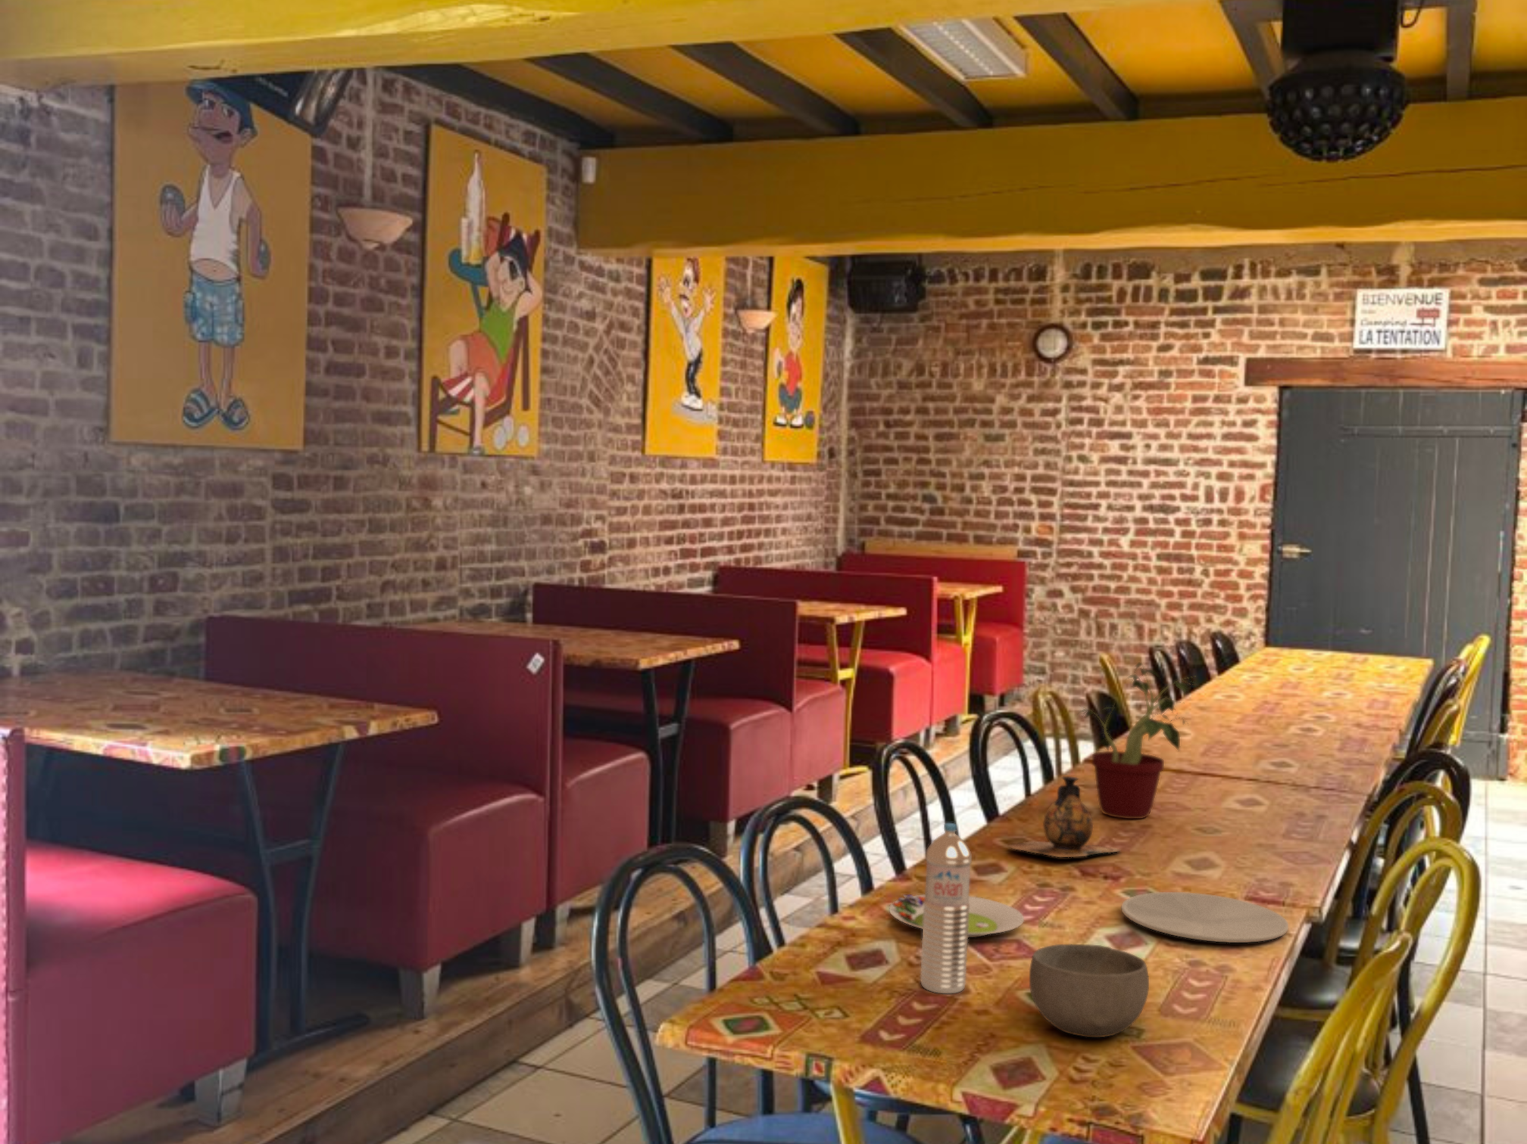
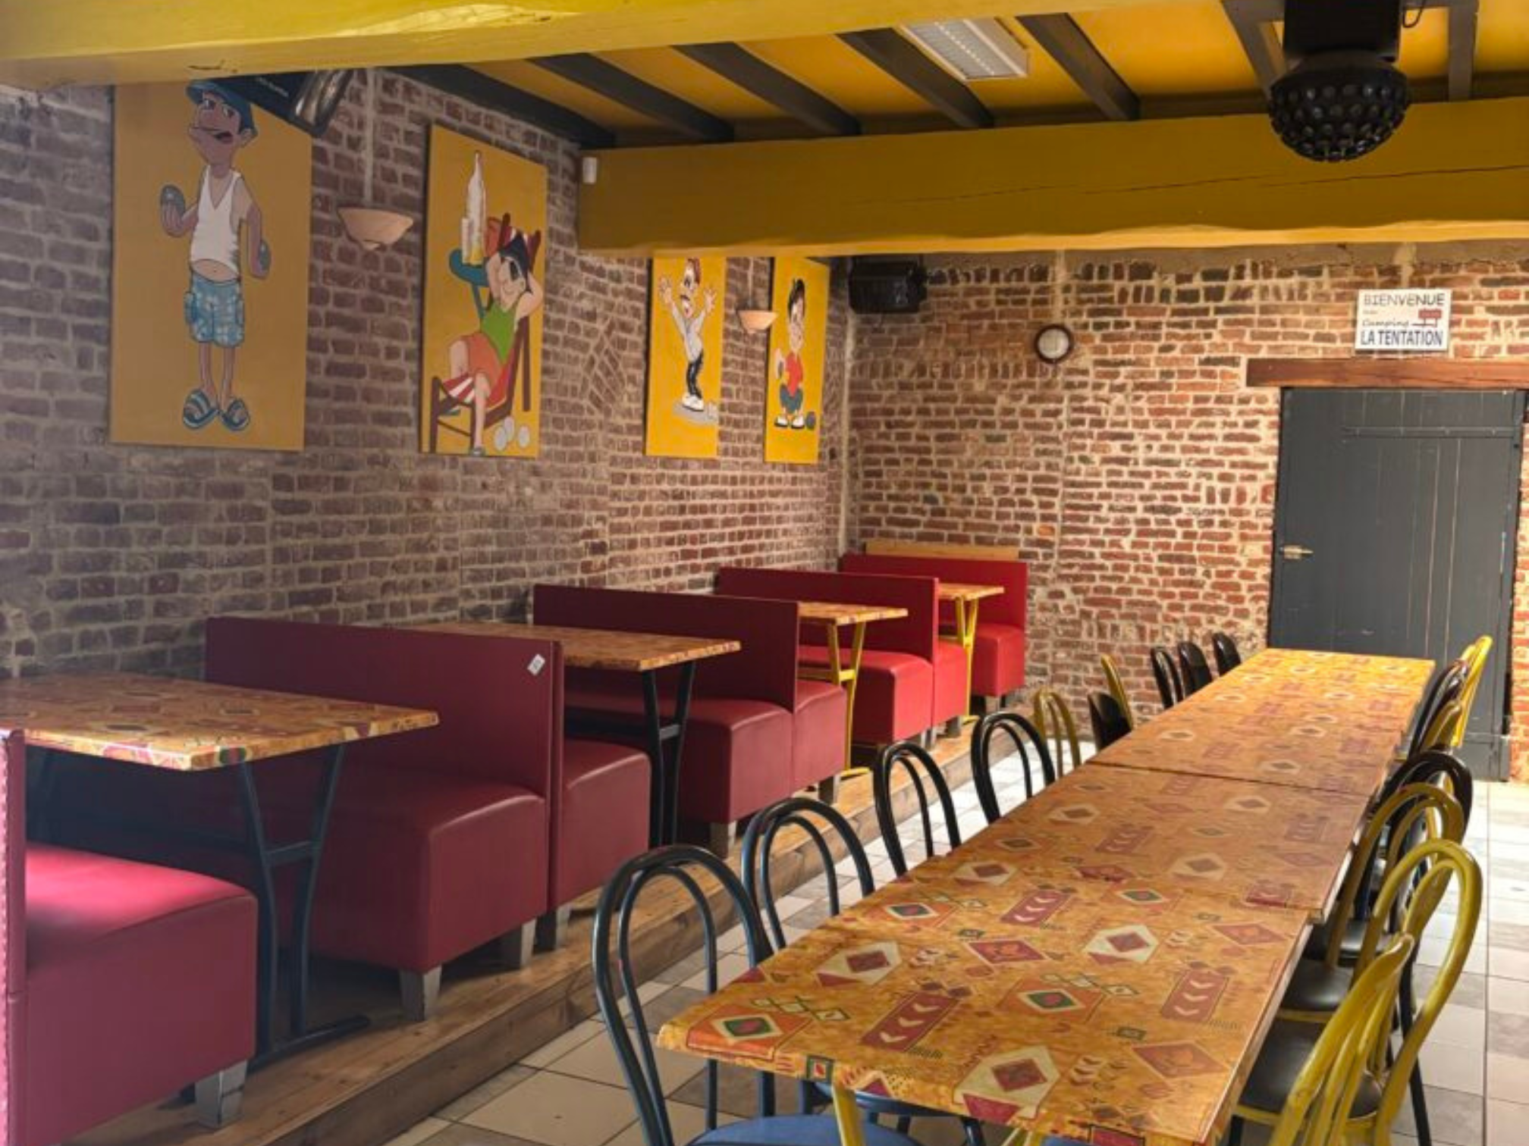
- vase (1064, 814)
- salad plate (969, 916)
- potted plant (1141, 735)
- plate (1202, 918)
- water bottle (946, 906)
- bowl (1088, 993)
